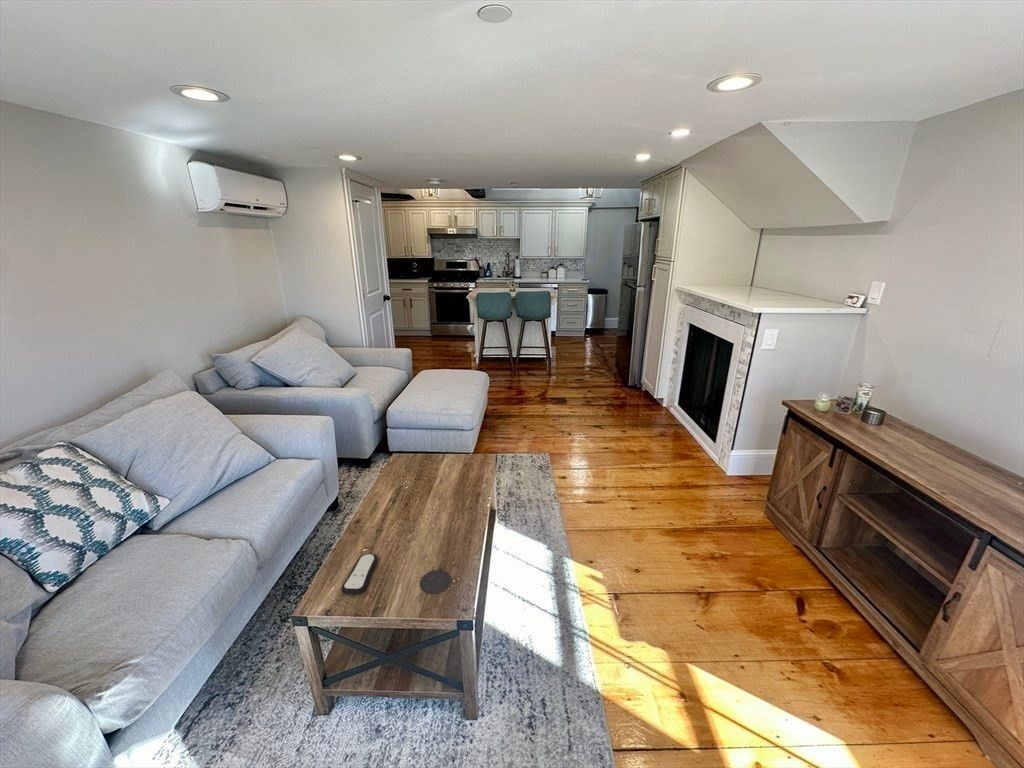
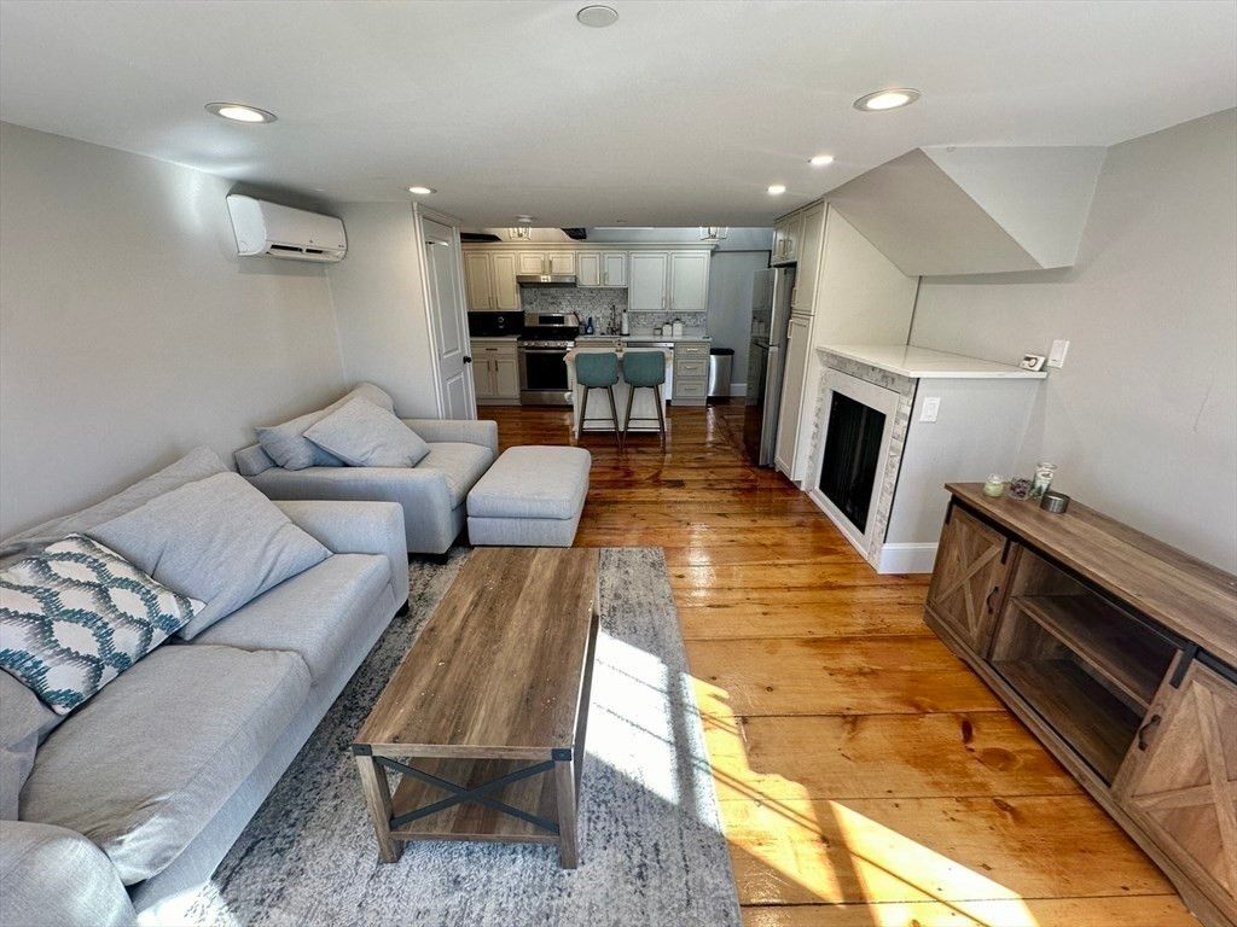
- coaster (435, 581)
- remote control (361, 572)
